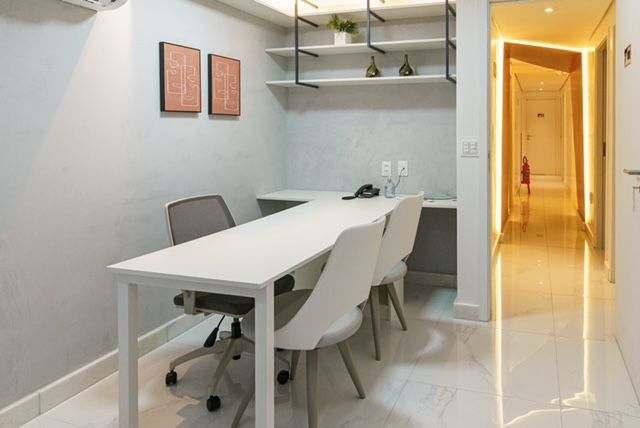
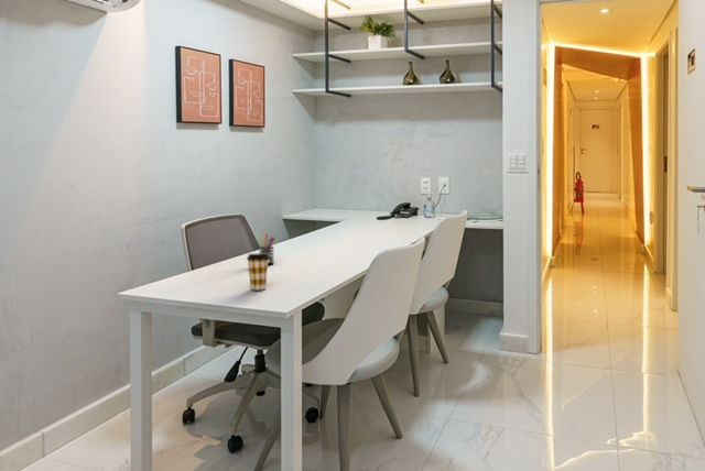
+ coffee cup (258, 271)
+ pen holder (264, 249)
